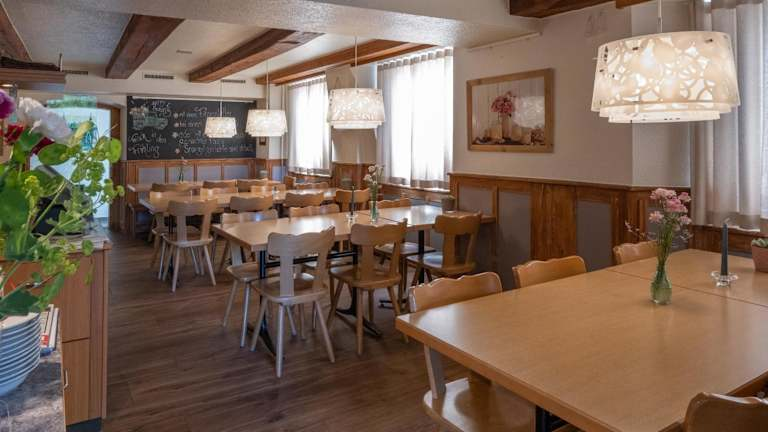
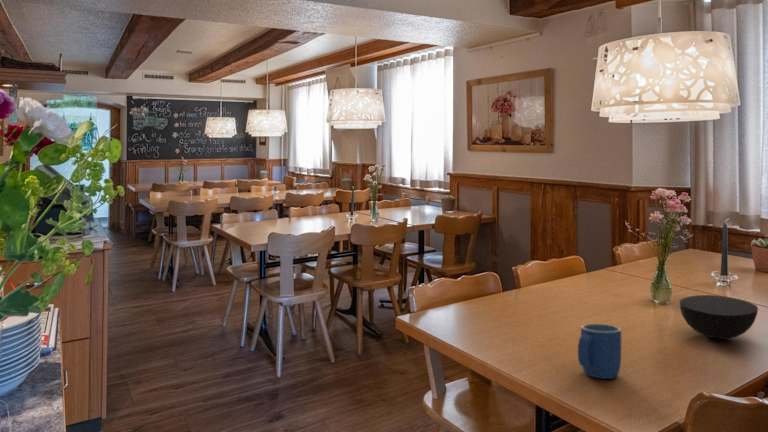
+ bowl (717, 319)
+ mug (598, 351)
